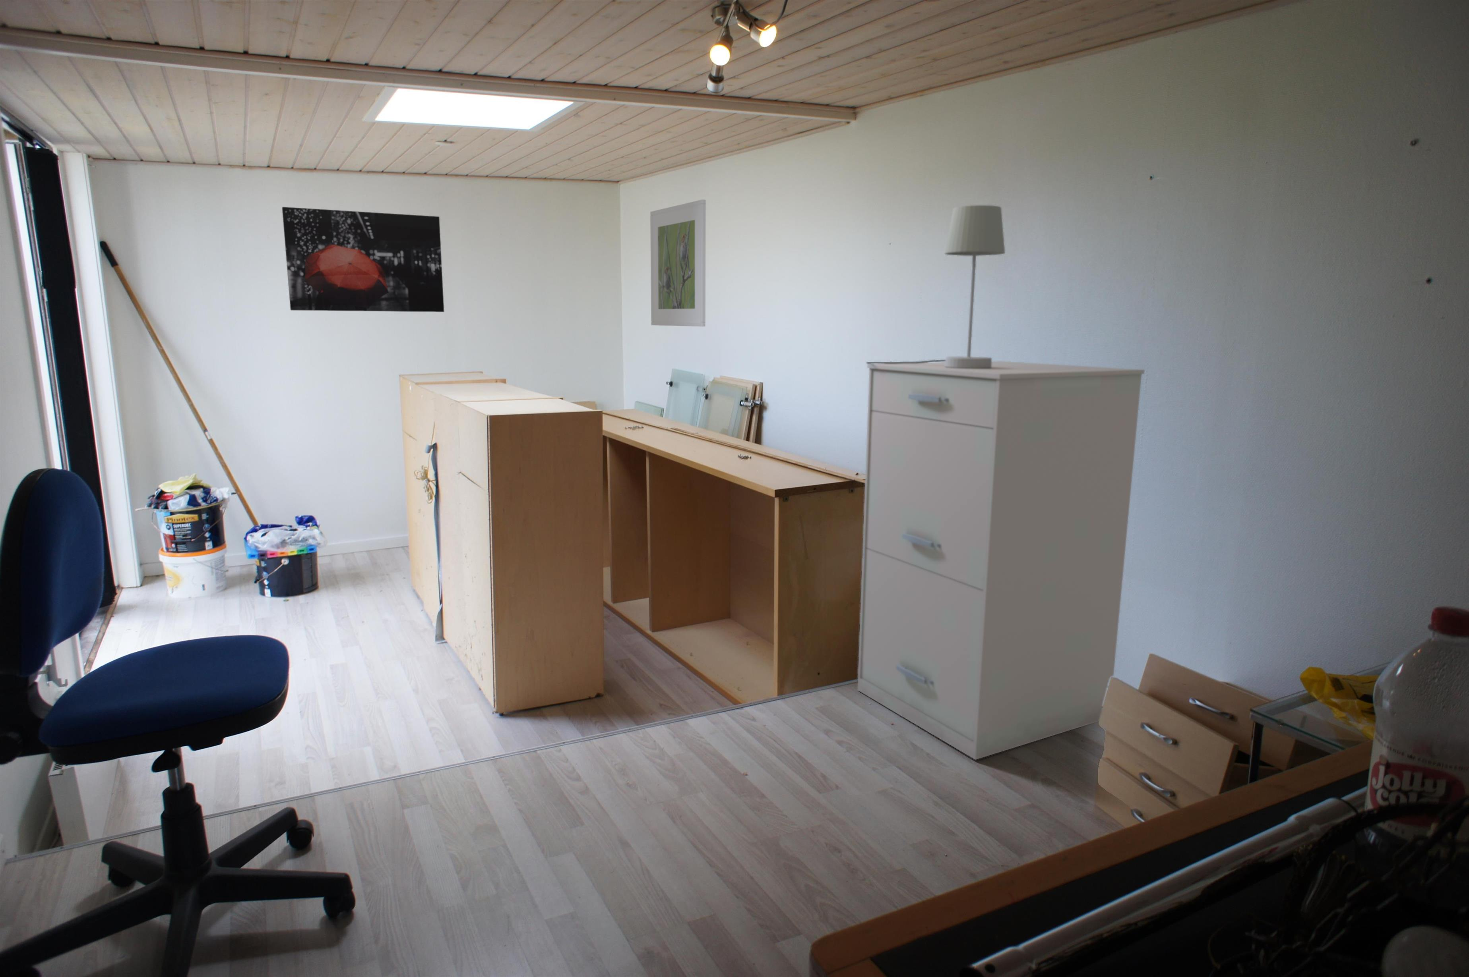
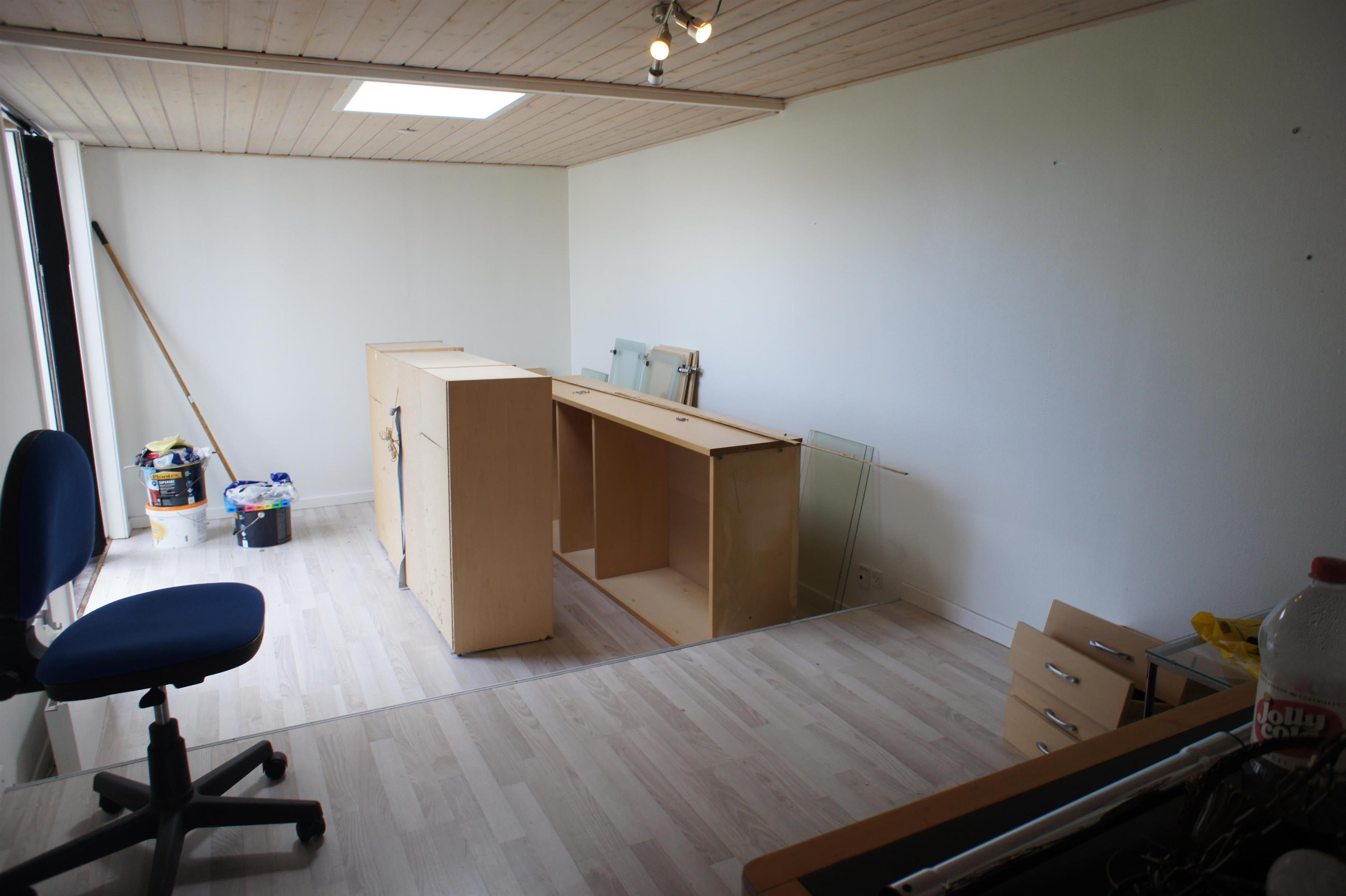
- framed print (677, 266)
- filing cabinet (988, 541)
- wall art (367, 262)
- table lamp (970, 293)
